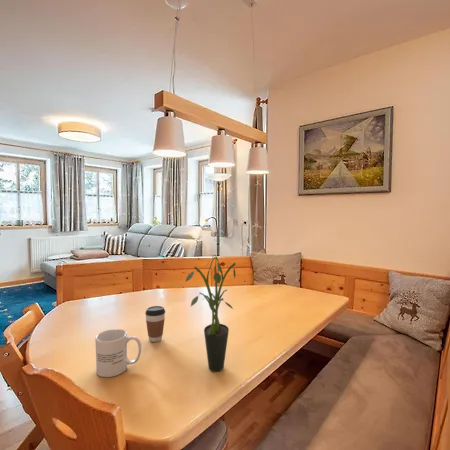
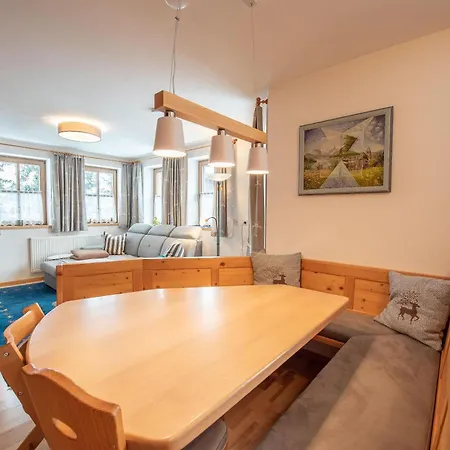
- coffee cup (155, 323)
- mug (117, 350)
- potted plant (212, 313)
